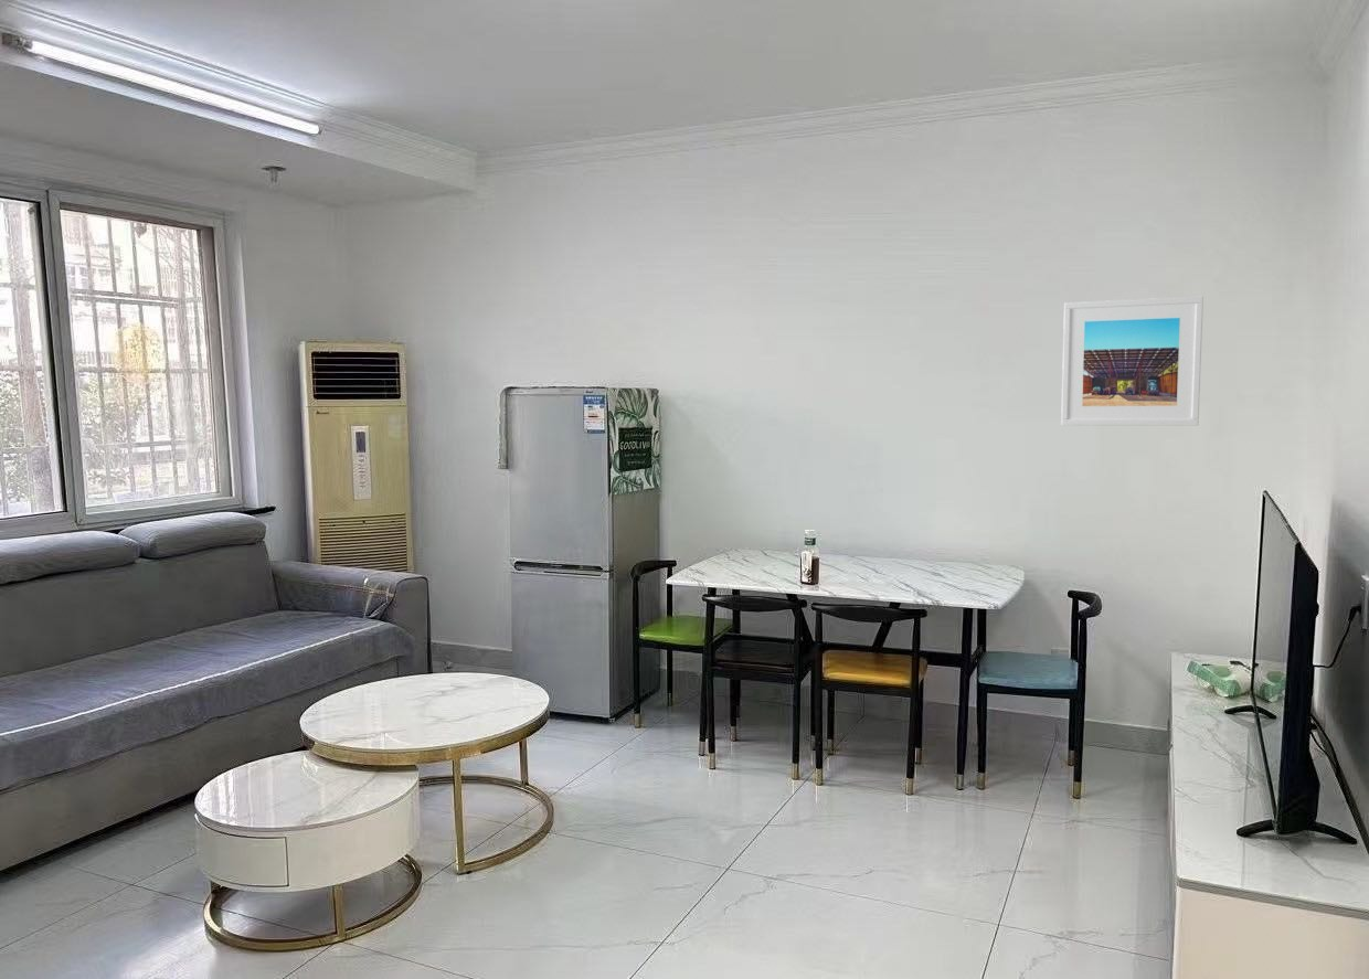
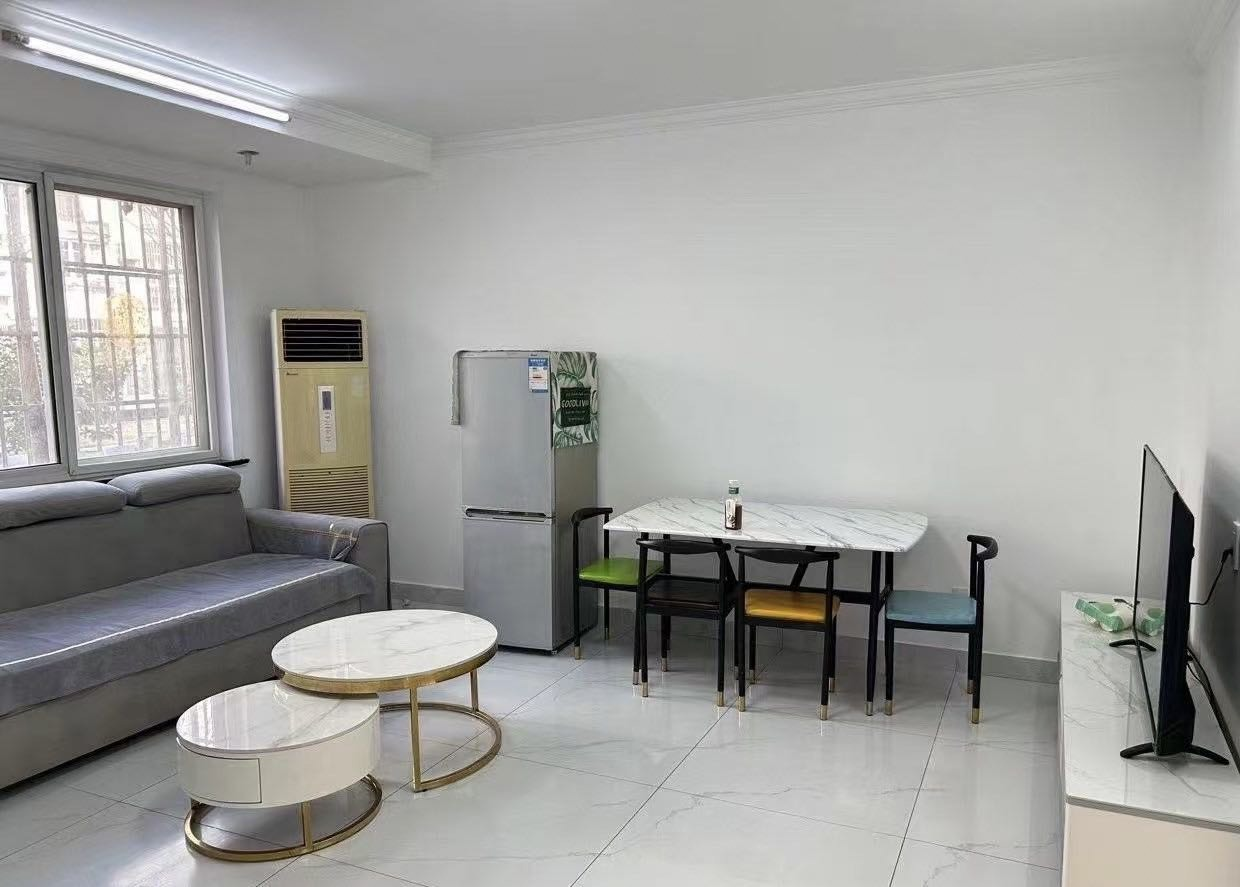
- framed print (1129, 362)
